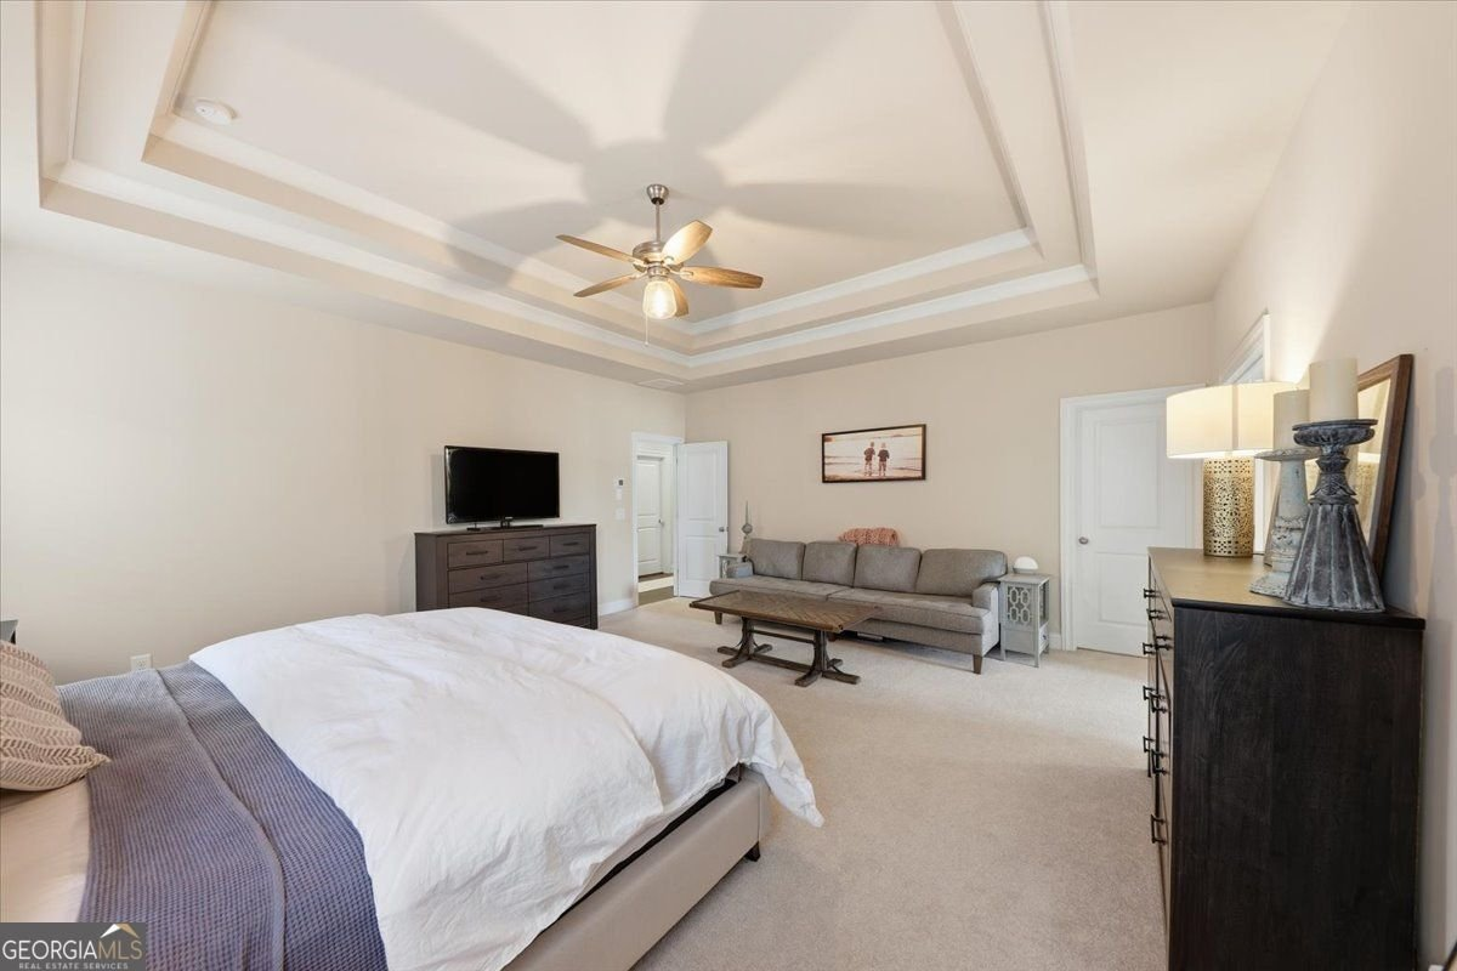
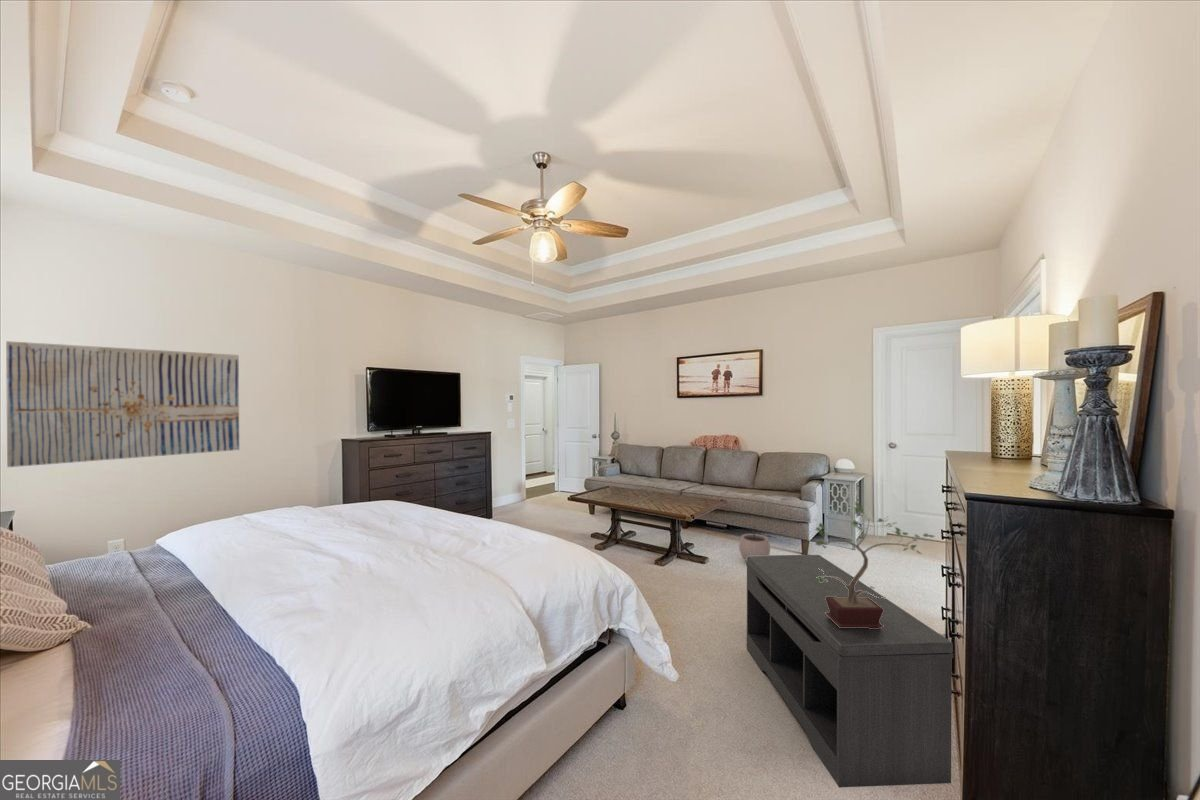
+ wall art (138, 403)
+ potted plant (867, 565)
+ plant pot (754, 544)
+ bench (827, 645)
